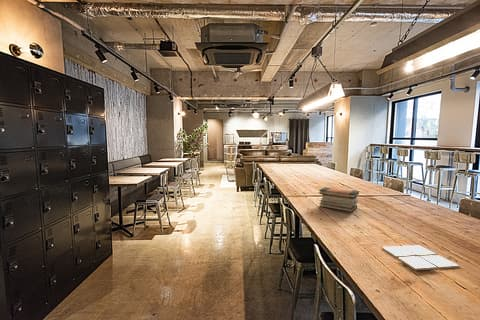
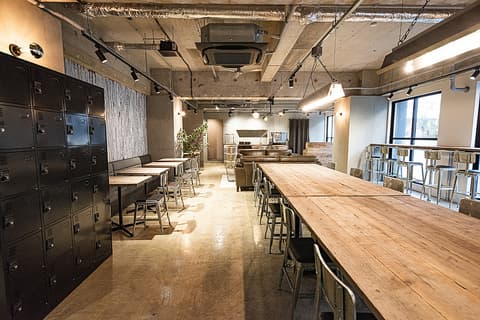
- book stack (338, 198)
- drink coaster (417, 256)
